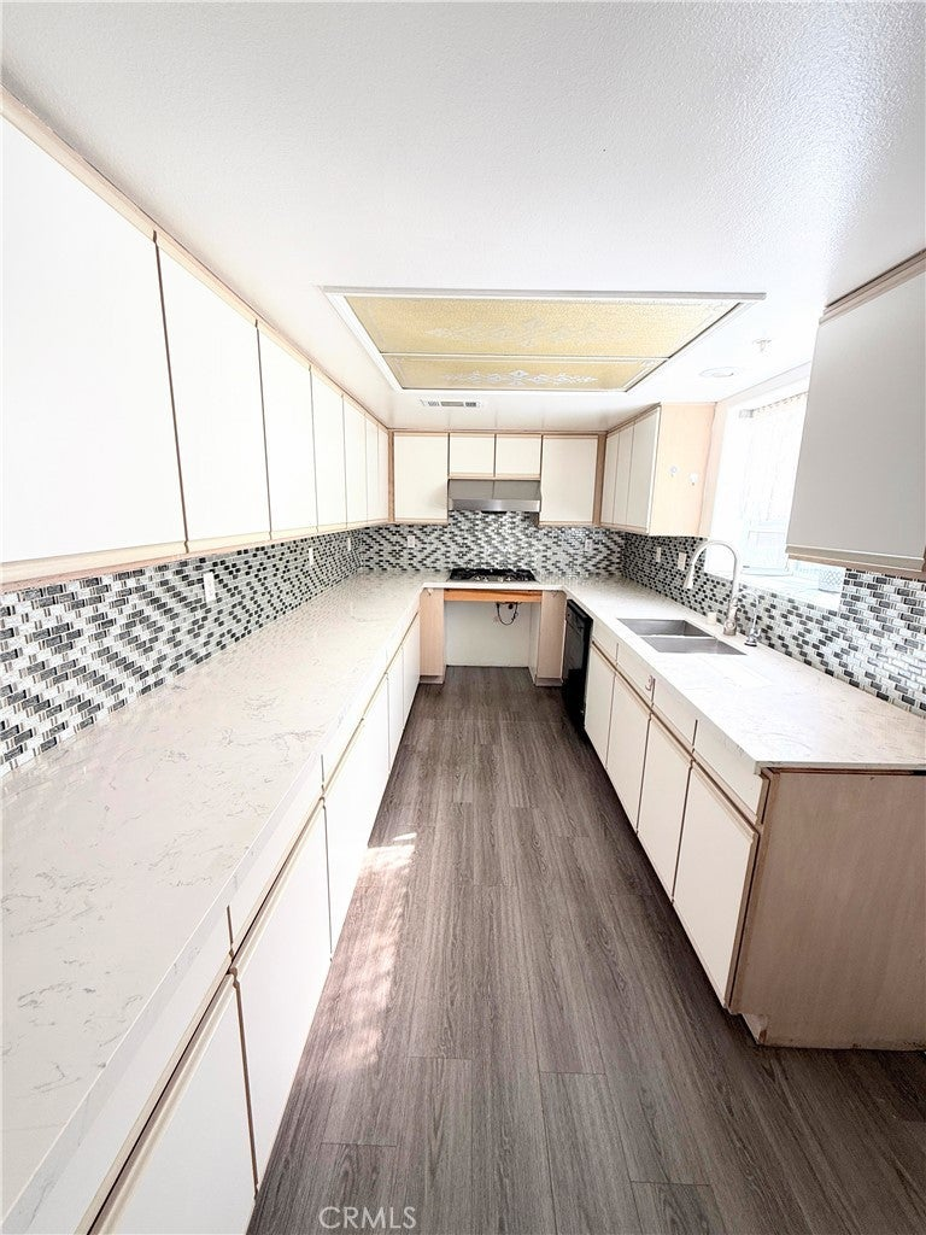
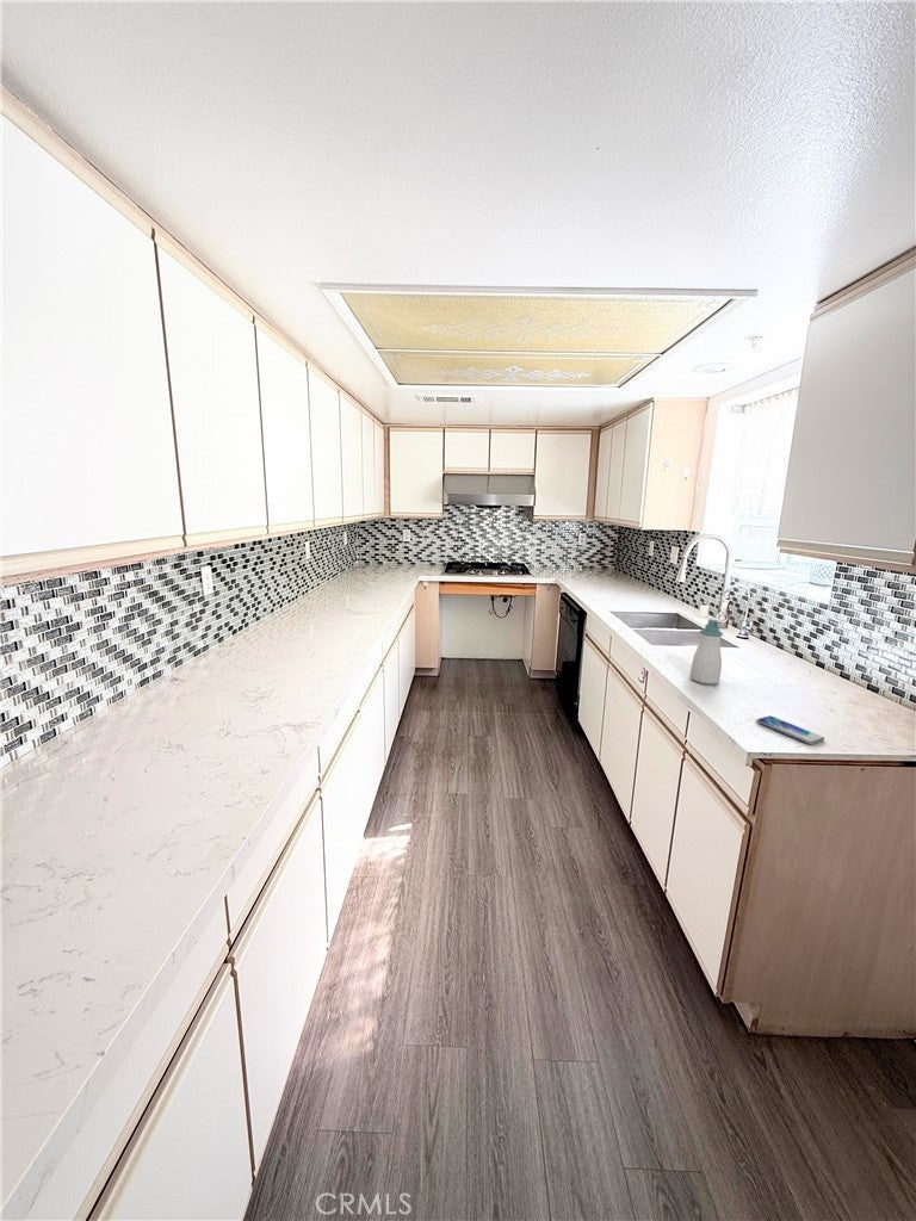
+ smartphone (788, 729)
+ soap bottle (708, 650)
